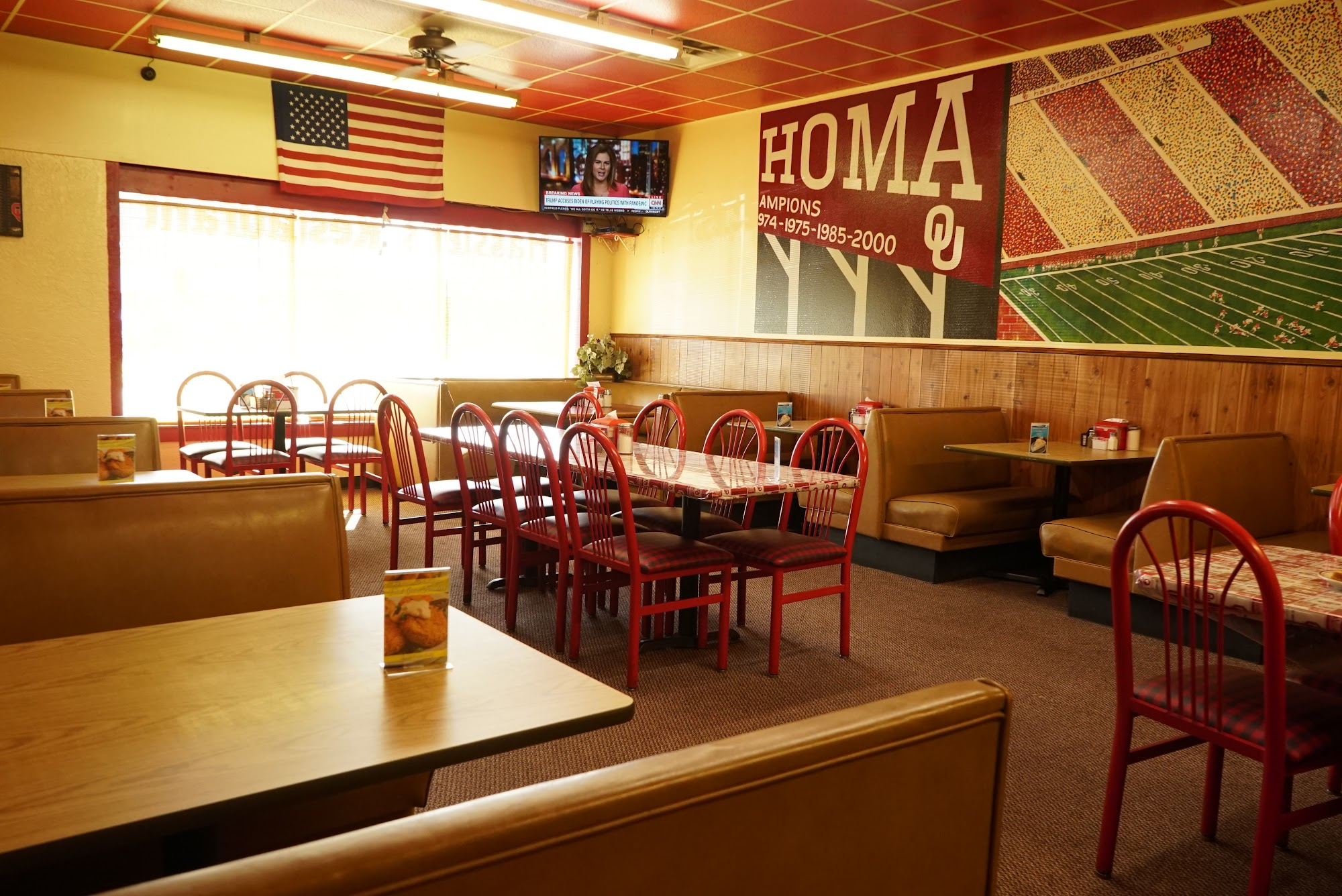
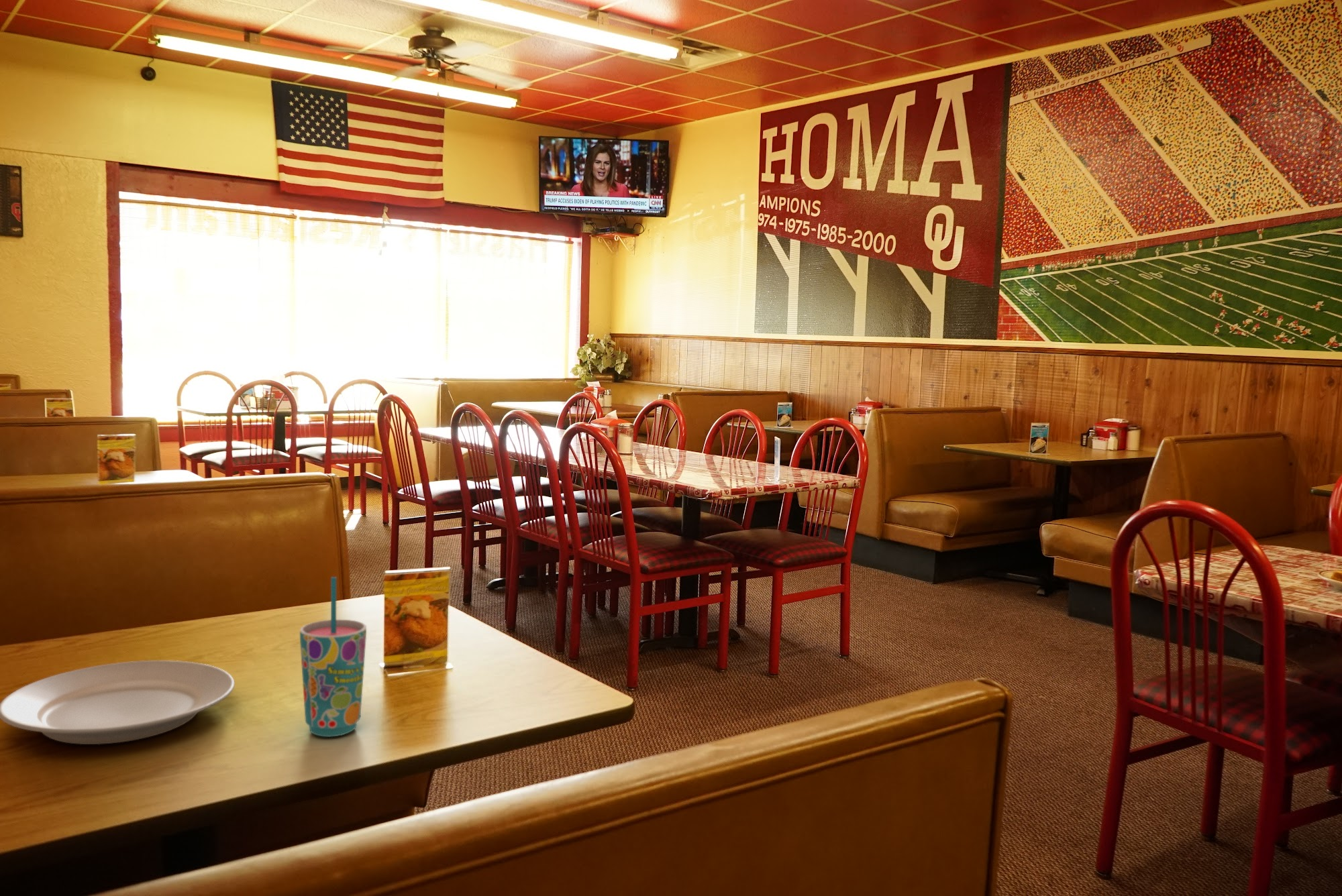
+ cup (333, 654)
+ plate (122, 704)
